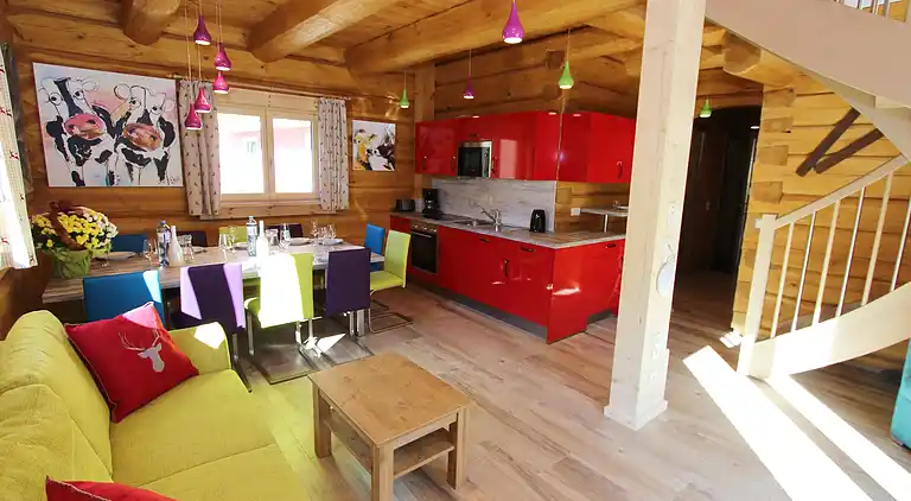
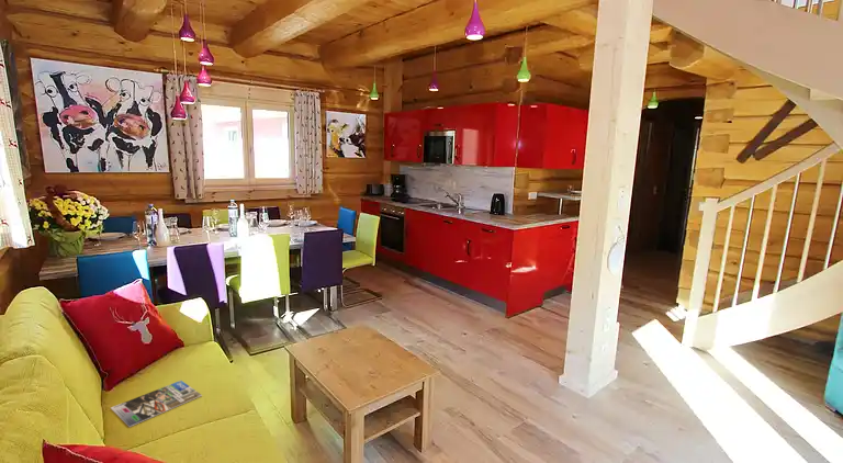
+ magazine (157, 400)
